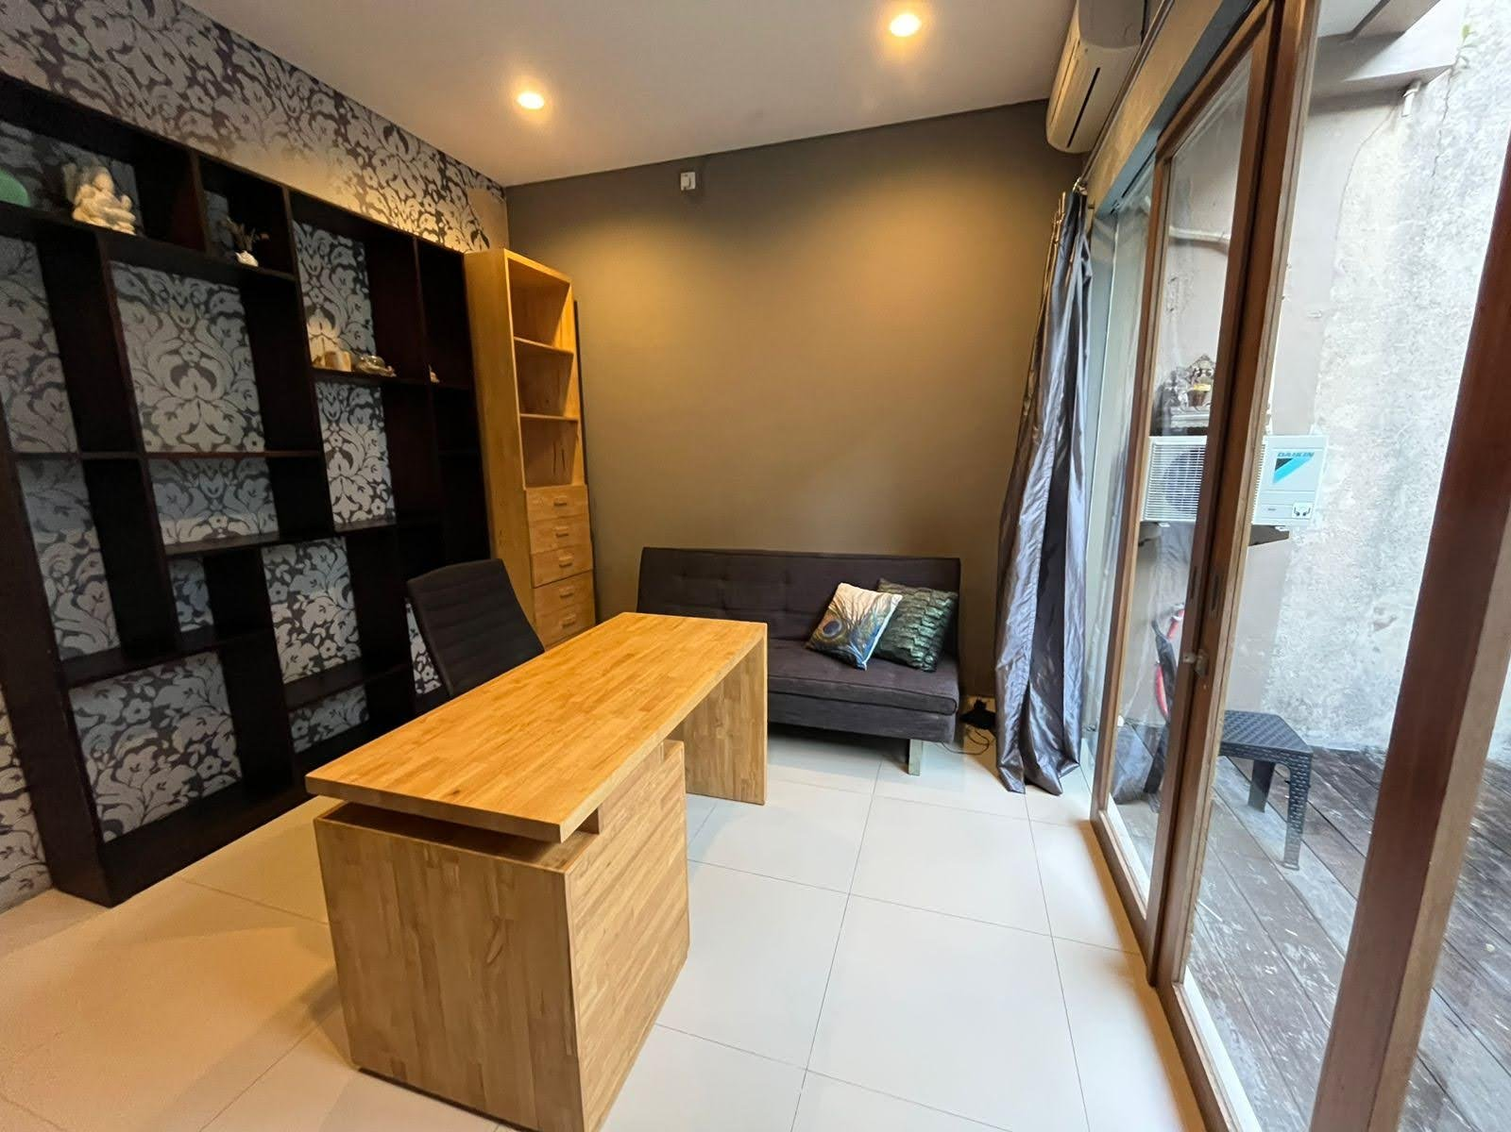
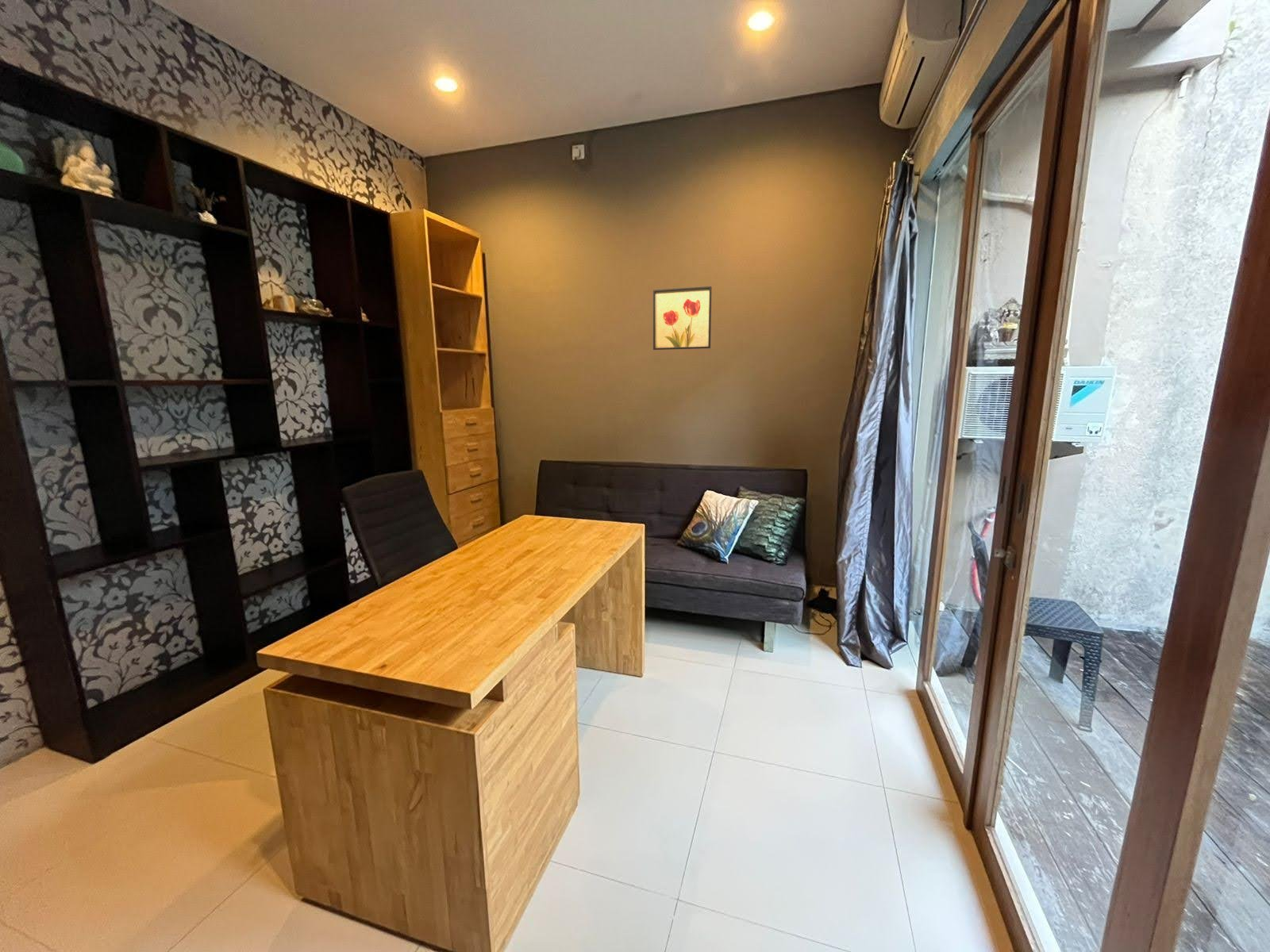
+ wall art (682, 319)
